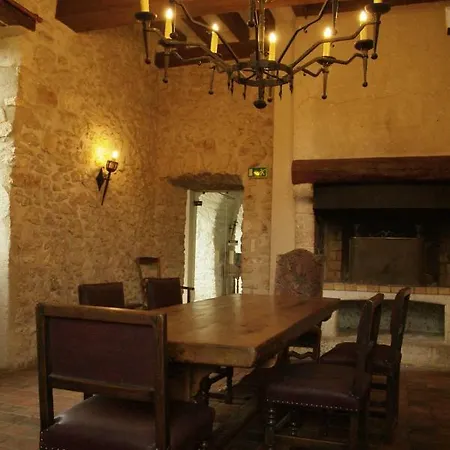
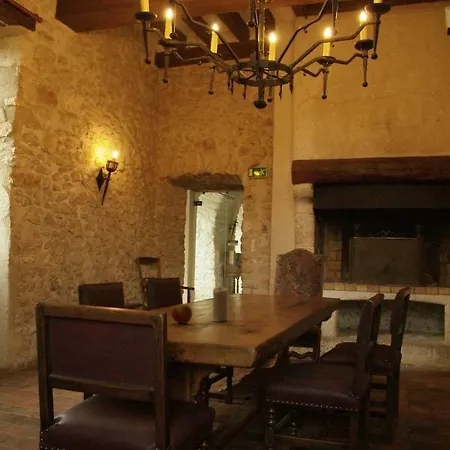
+ apple (181, 313)
+ candle (219, 303)
